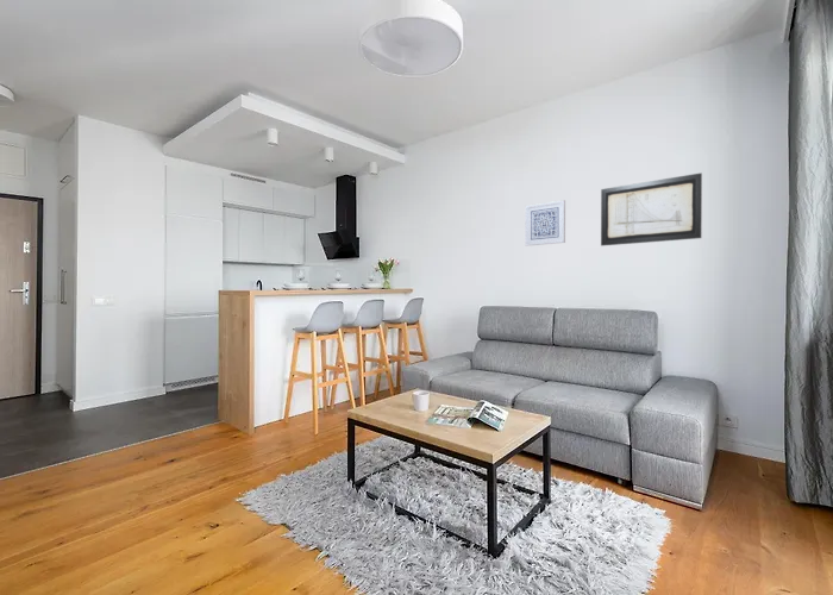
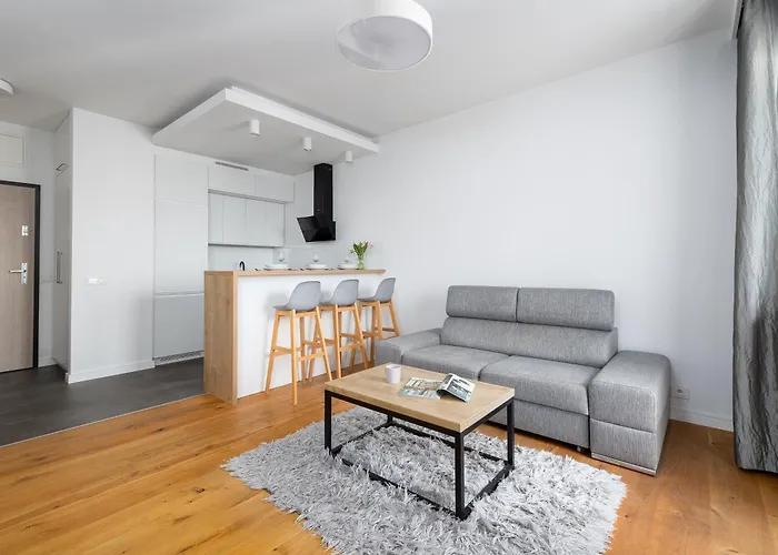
- wall art (544, 224)
- wall art (647, 212)
